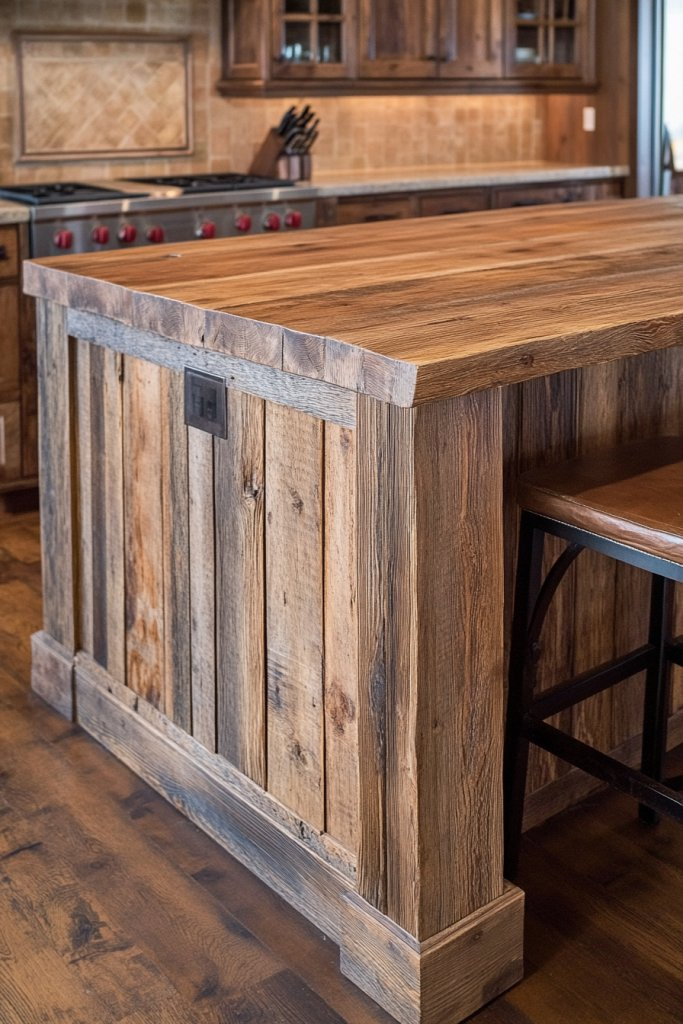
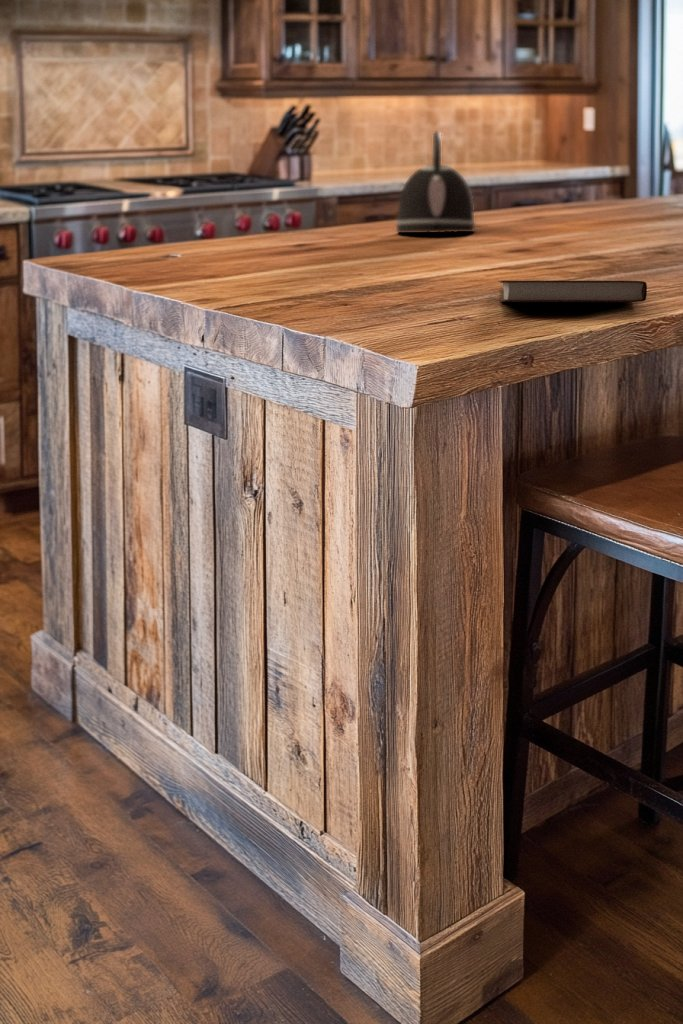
+ kettle (436, 182)
+ notebook (566, 290)
